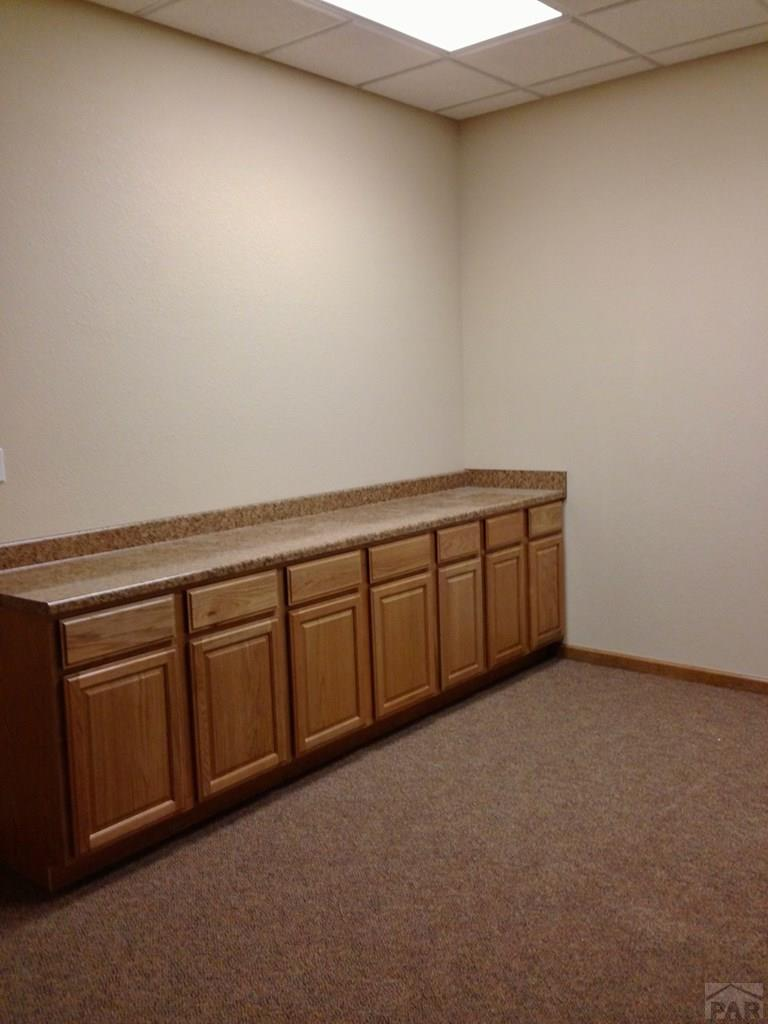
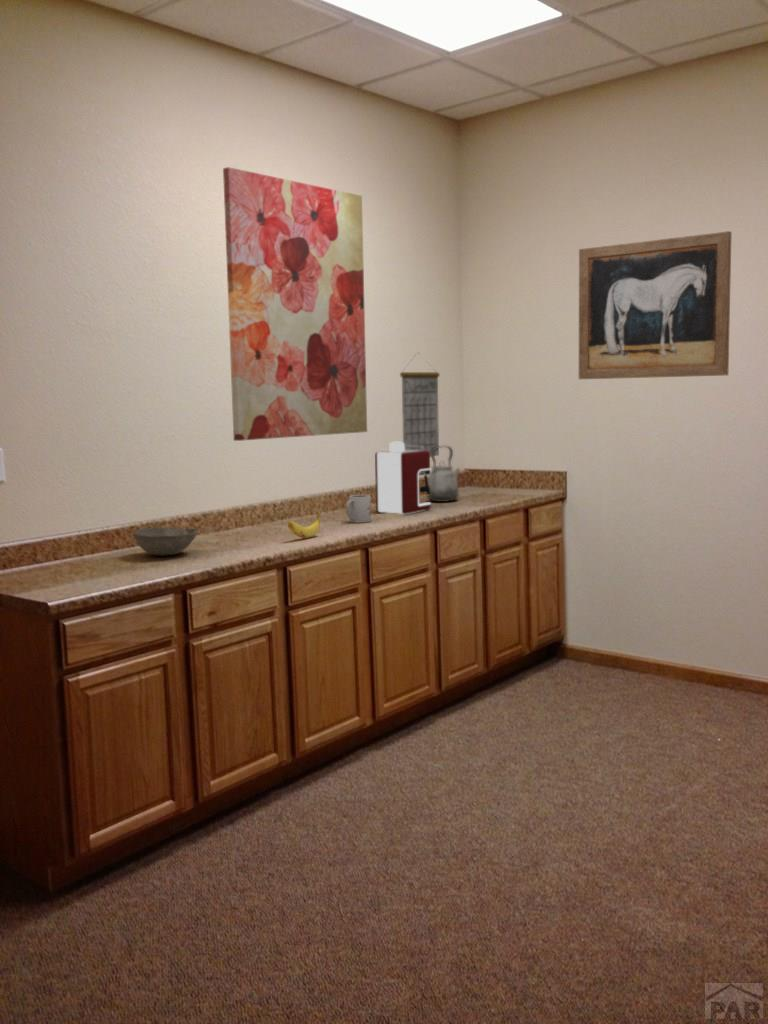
+ coffee maker (408, 475)
+ bowl (165, 542)
+ banana (305, 527)
+ calendar (420, 404)
+ wall art (650, 309)
+ wall art (301, 311)
+ kettle (446, 473)
+ mug (357, 508)
